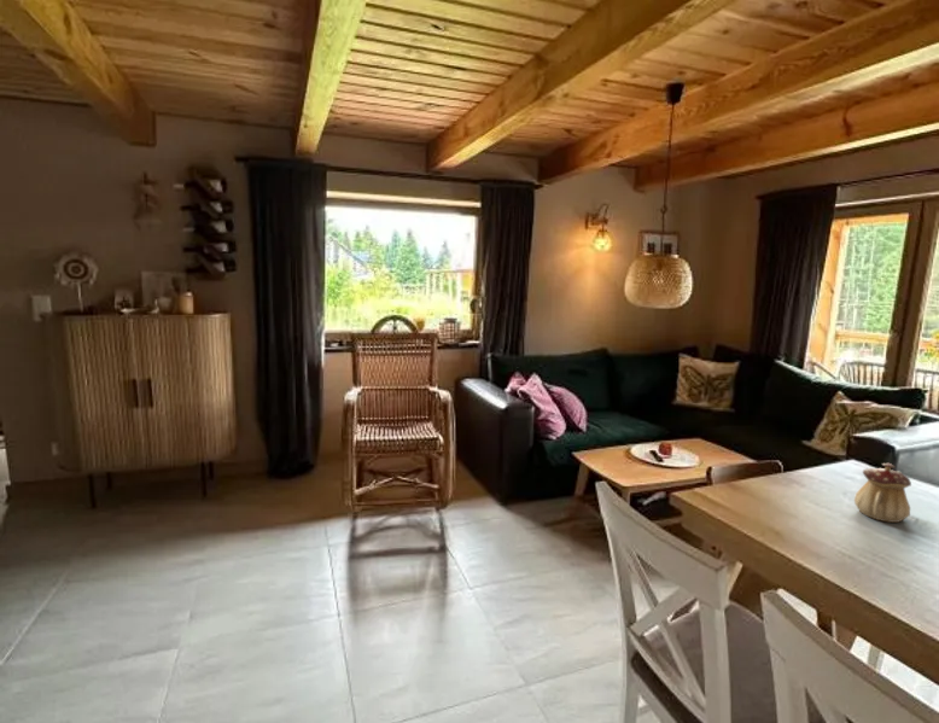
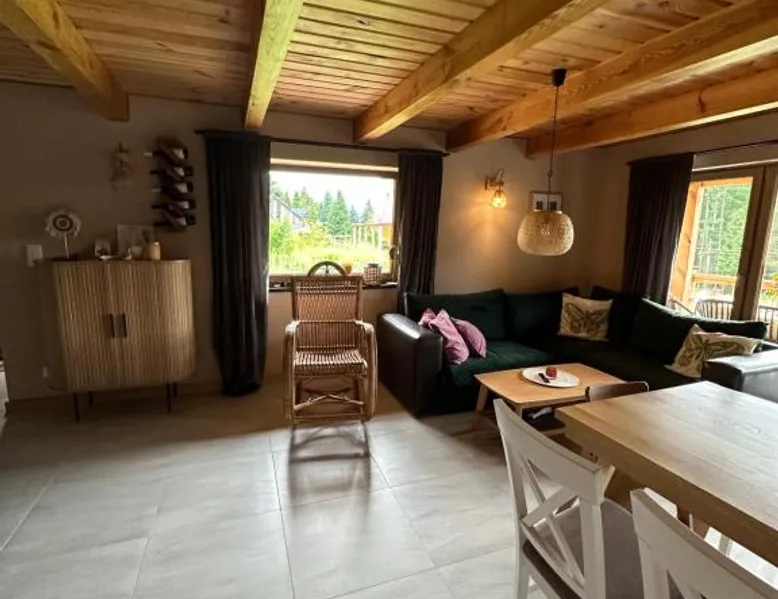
- teapot (883, 489)
